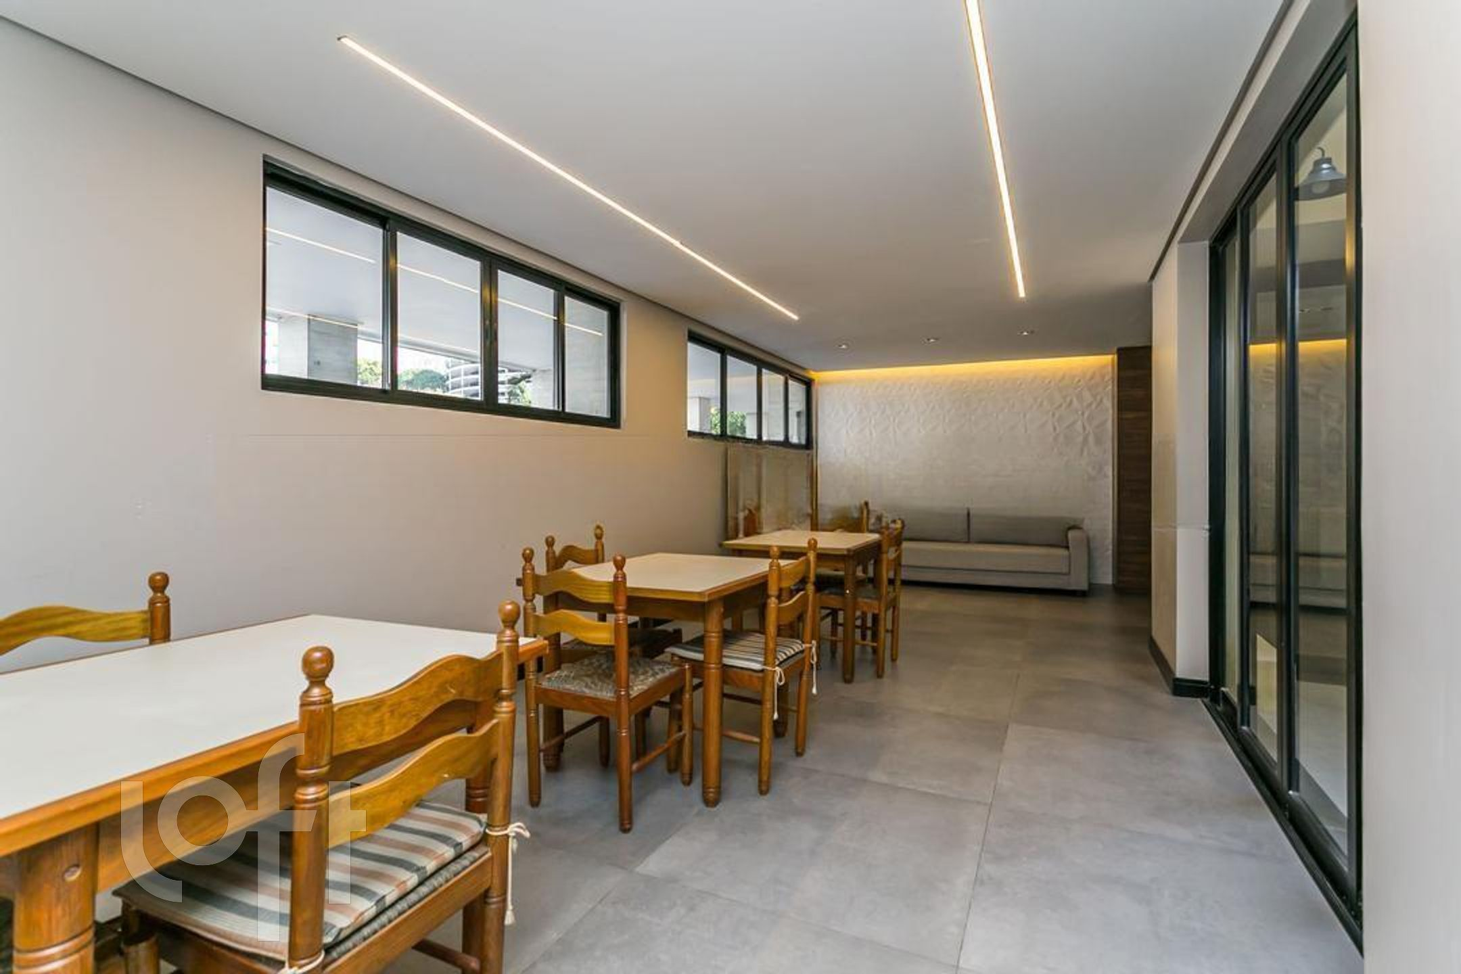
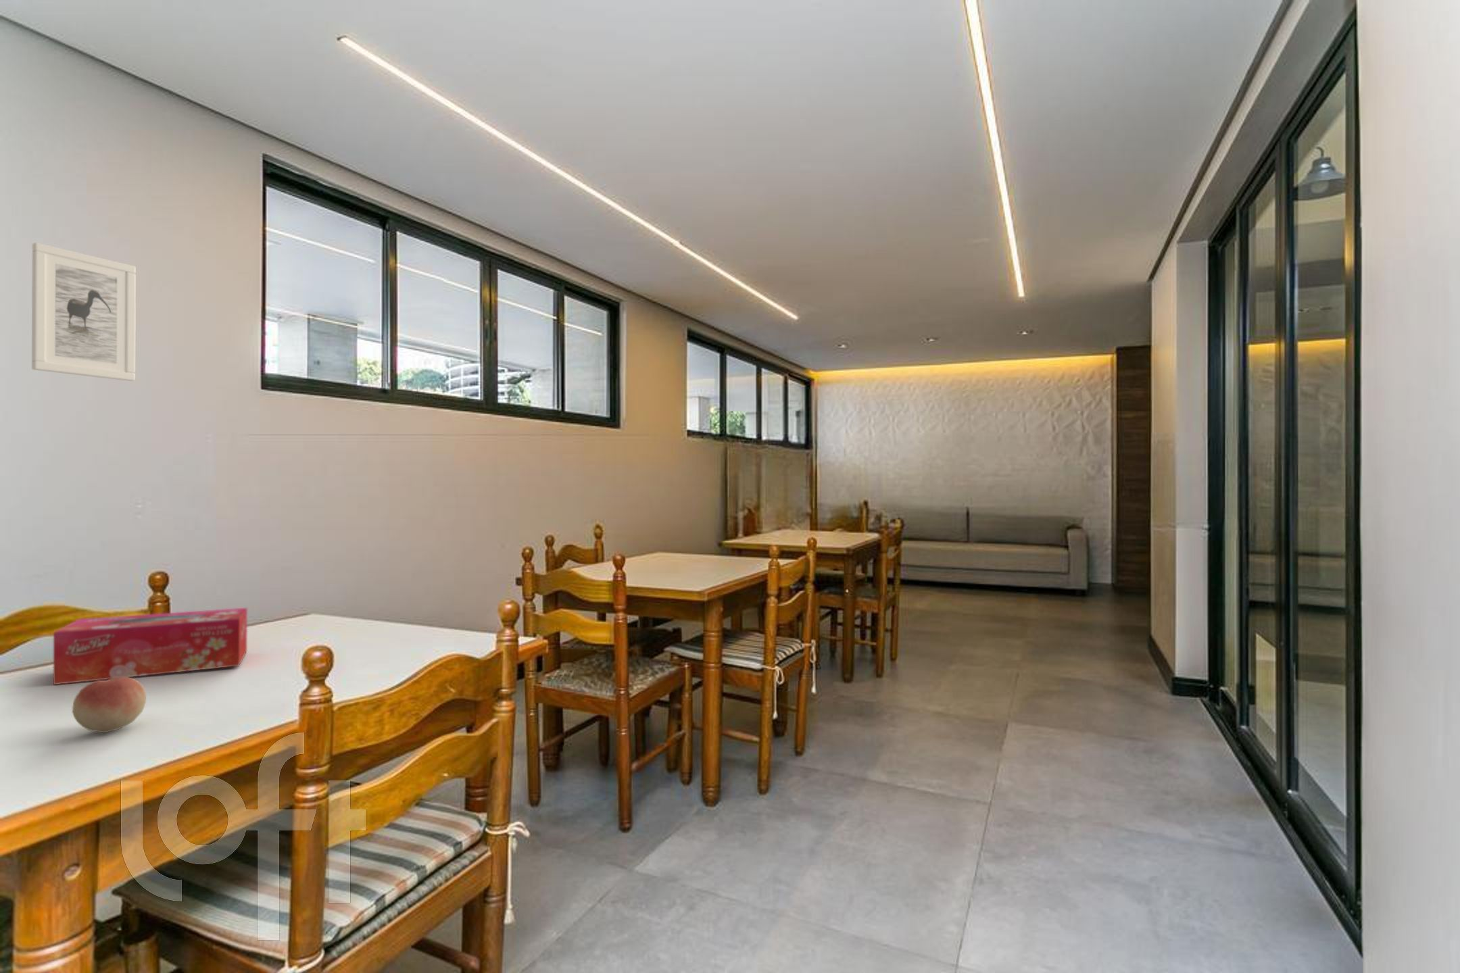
+ fruit (110, 704)
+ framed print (86, 315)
+ tissue box (159, 643)
